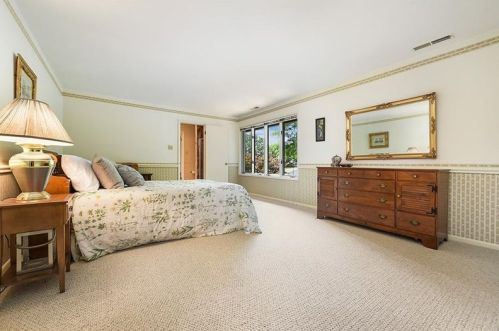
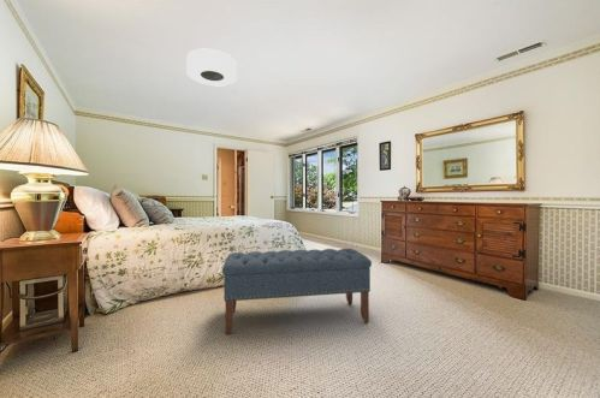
+ bench (296, 284)
+ ceiling light (212, 69)
